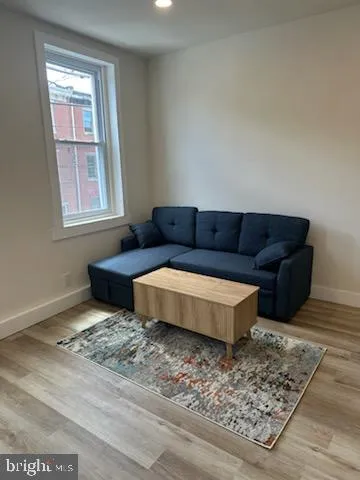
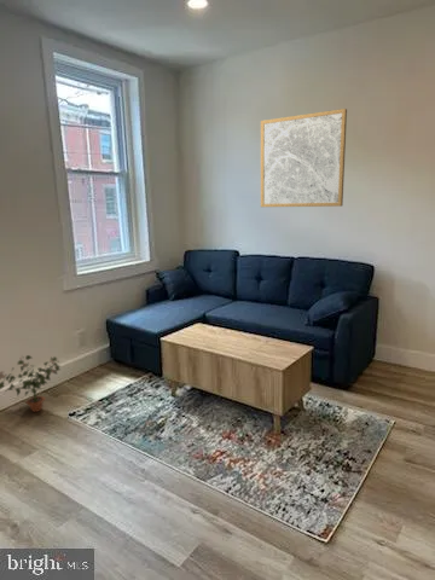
+ wall art (300, 162)
+ potted plant (33, 383)
